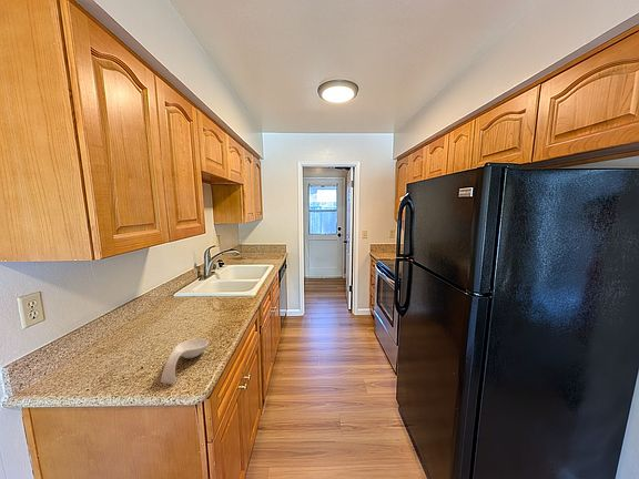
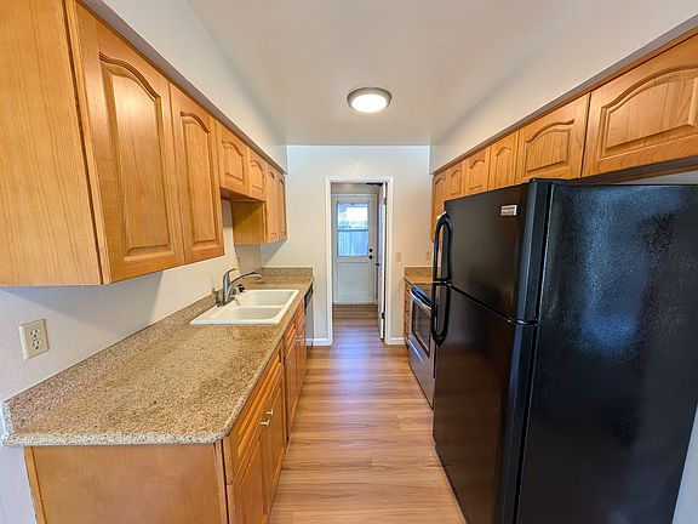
- spoon rest (184, 354)
